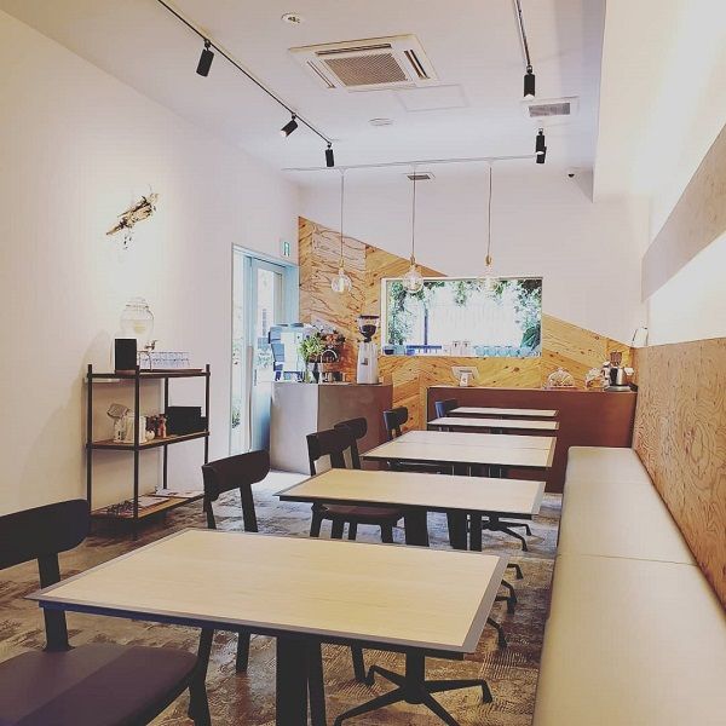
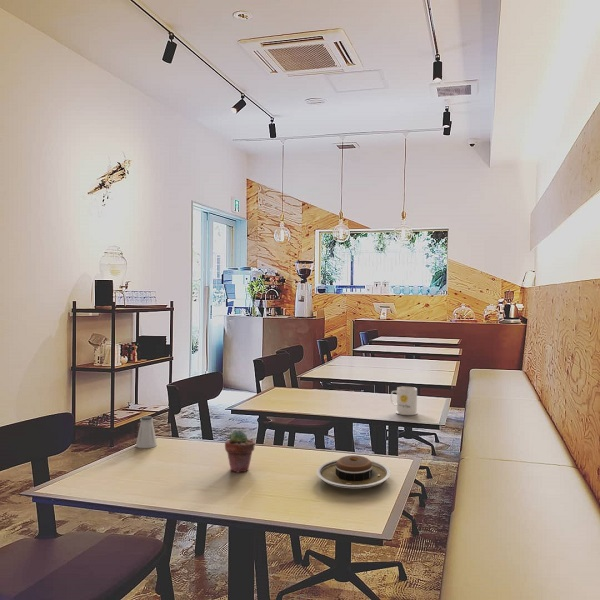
+ mug (403, 400)
+ plate (353, 469)
+ saltshaker (146, 431)
+ potted succulent (239, 449)
